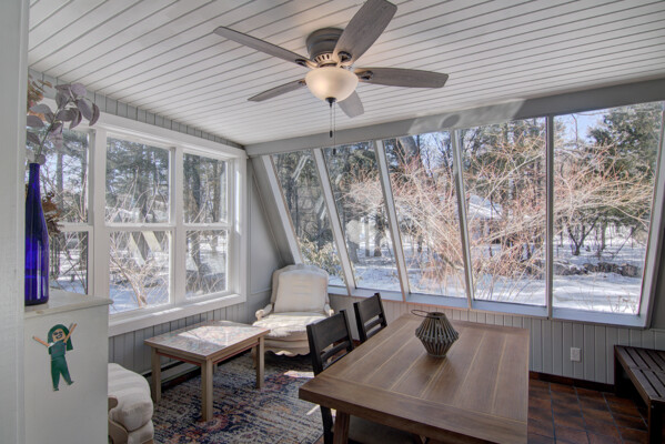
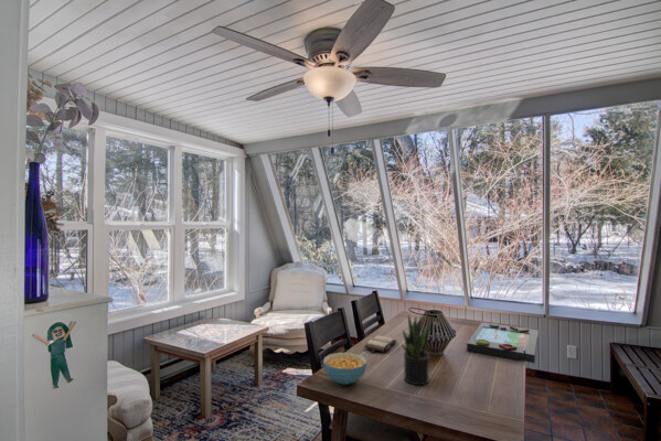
+ cereal bowl (344, 370)
+ potted plant (416, 346)
+ hardback book (381, 343)
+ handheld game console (503, 338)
